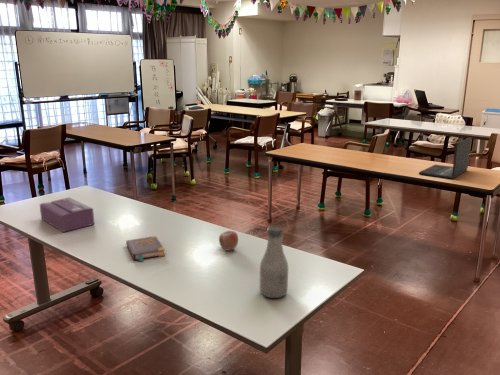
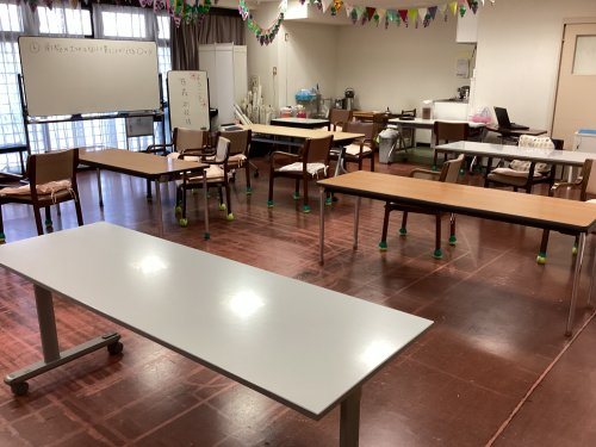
- apple (228, 240)
- laptop (454, 155)
- bottle (274, 261)
- book (145, 247)
- tissue box (66, 213)
